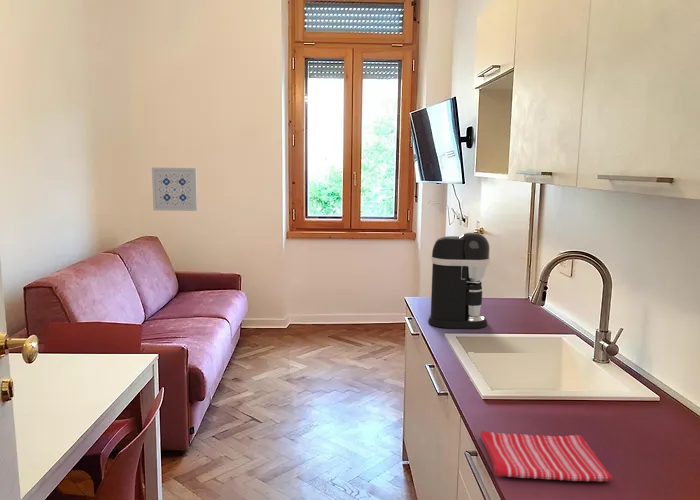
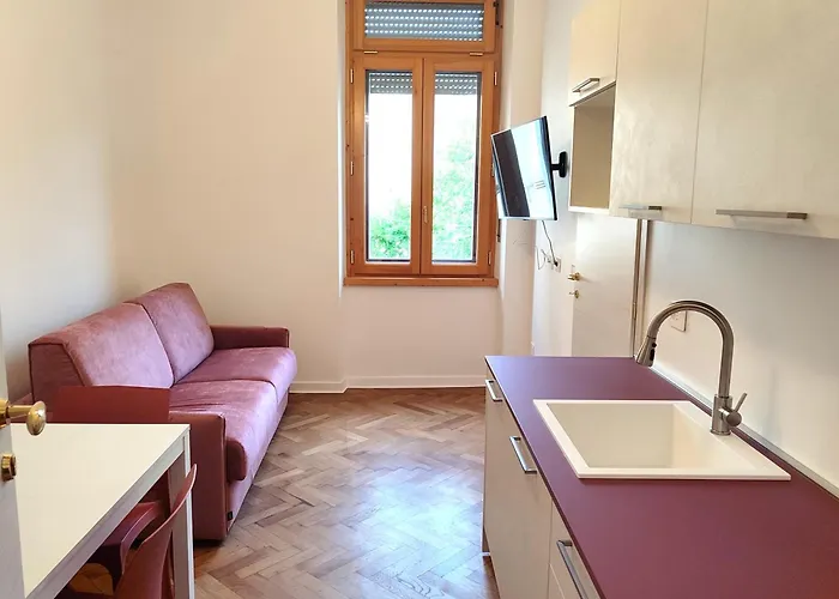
- wall art (174, 189)
- coffee maker (459, 278)
- dish towel (540, 454)
